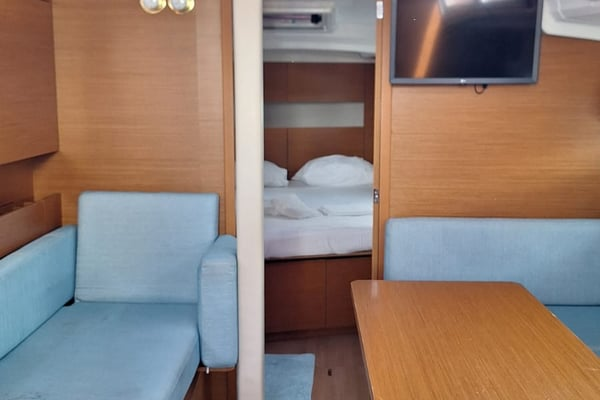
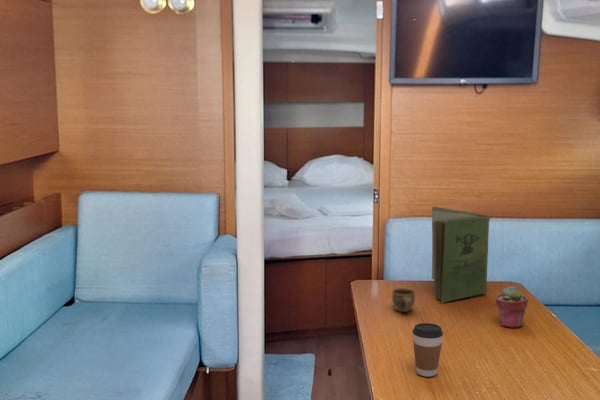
+ coffee cup (427, 349)
+ potted succulent (511, 305)
+ book (458, 252)
+ cup (403, 302)
